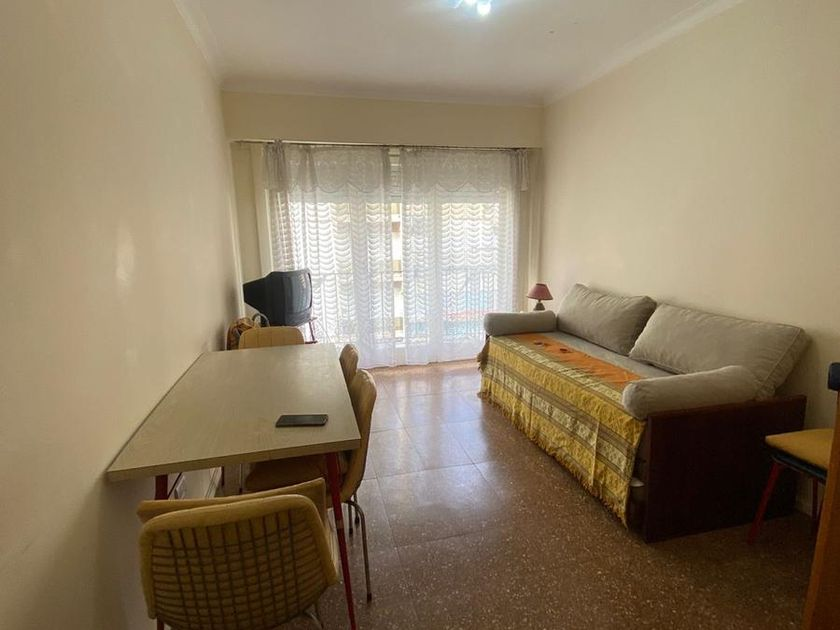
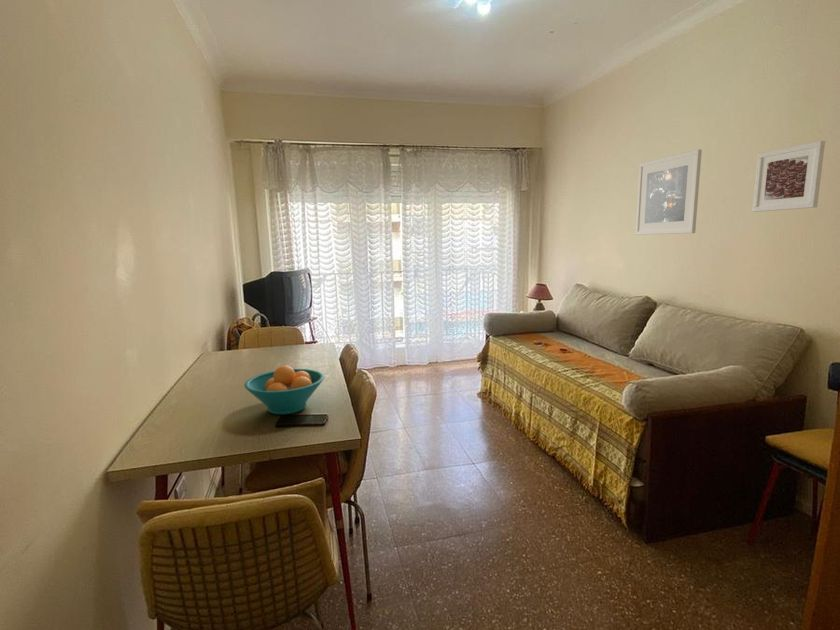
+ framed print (785, 179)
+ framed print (665, 196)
+ fruit bowl (285, 387)
